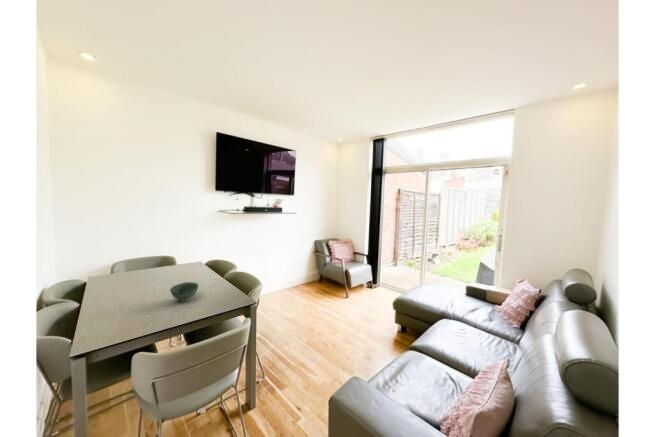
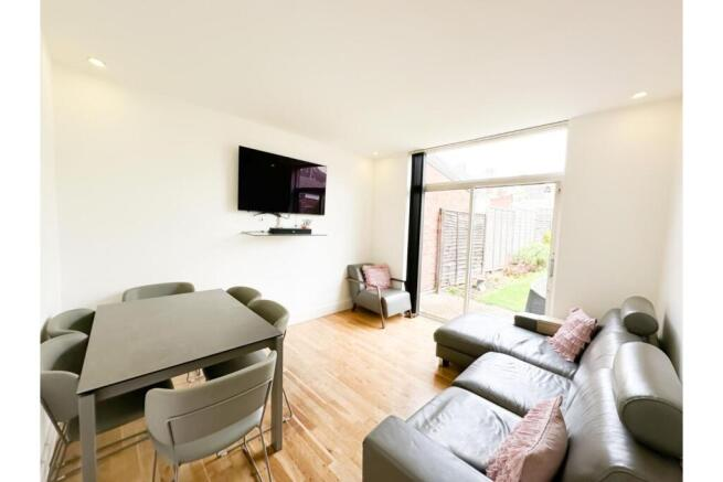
- bowl (184, 293)
